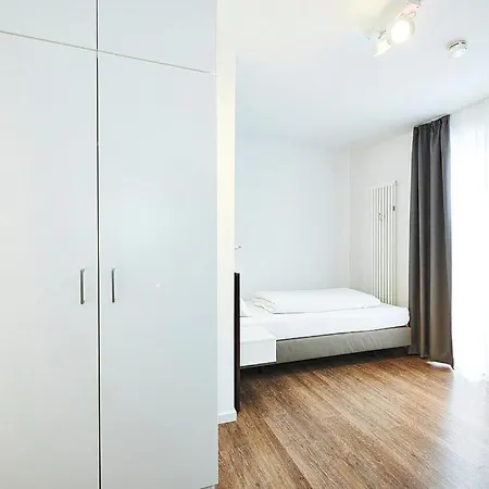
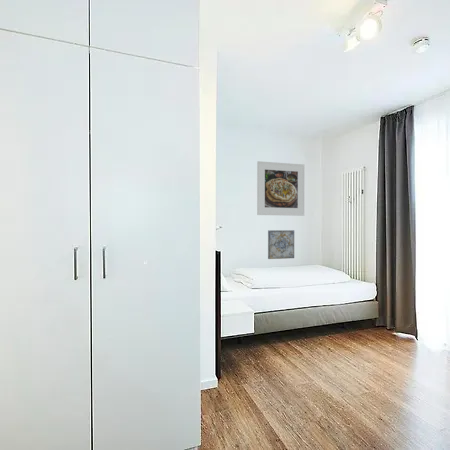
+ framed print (281, 189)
+ wall art (281, 244)
